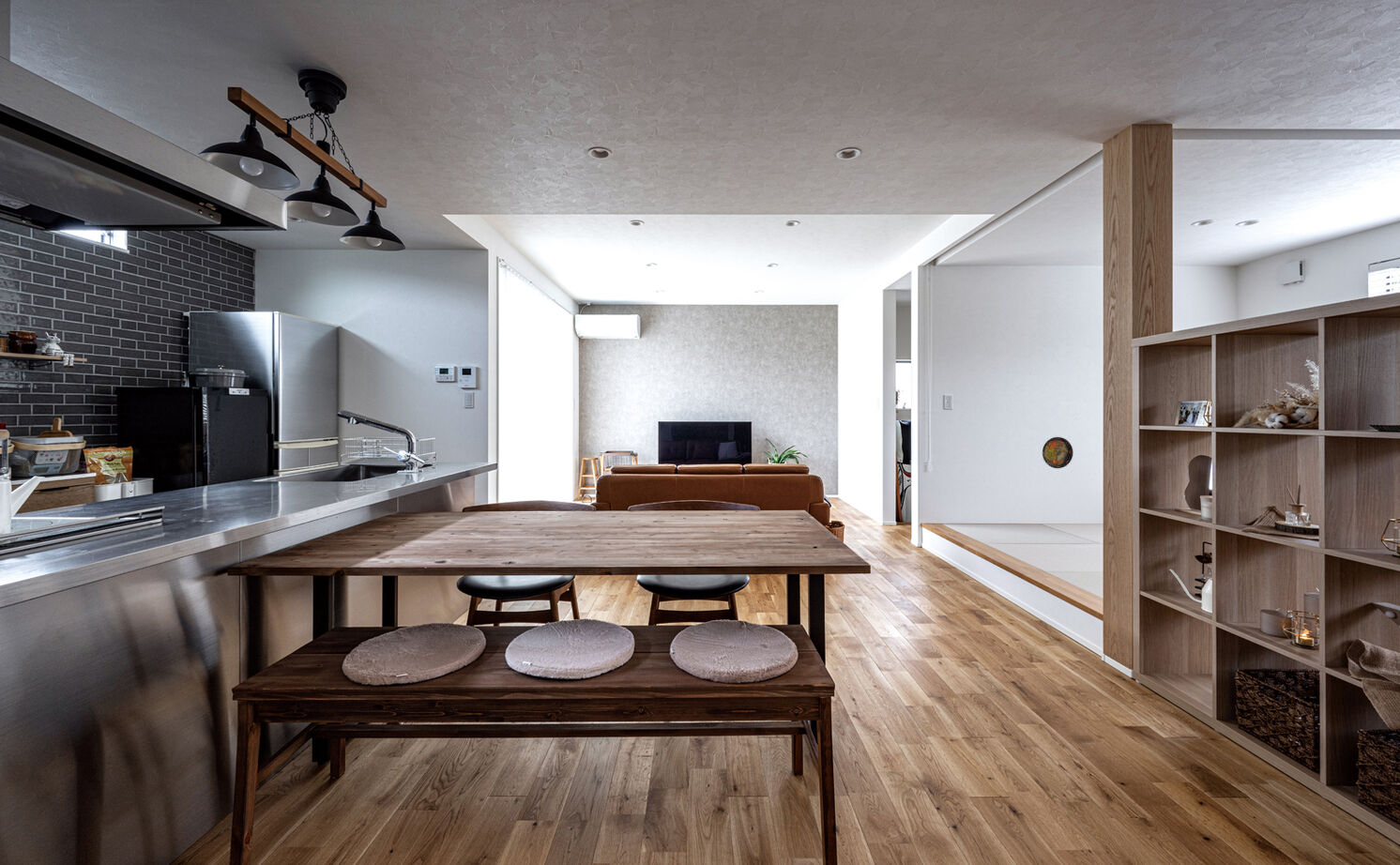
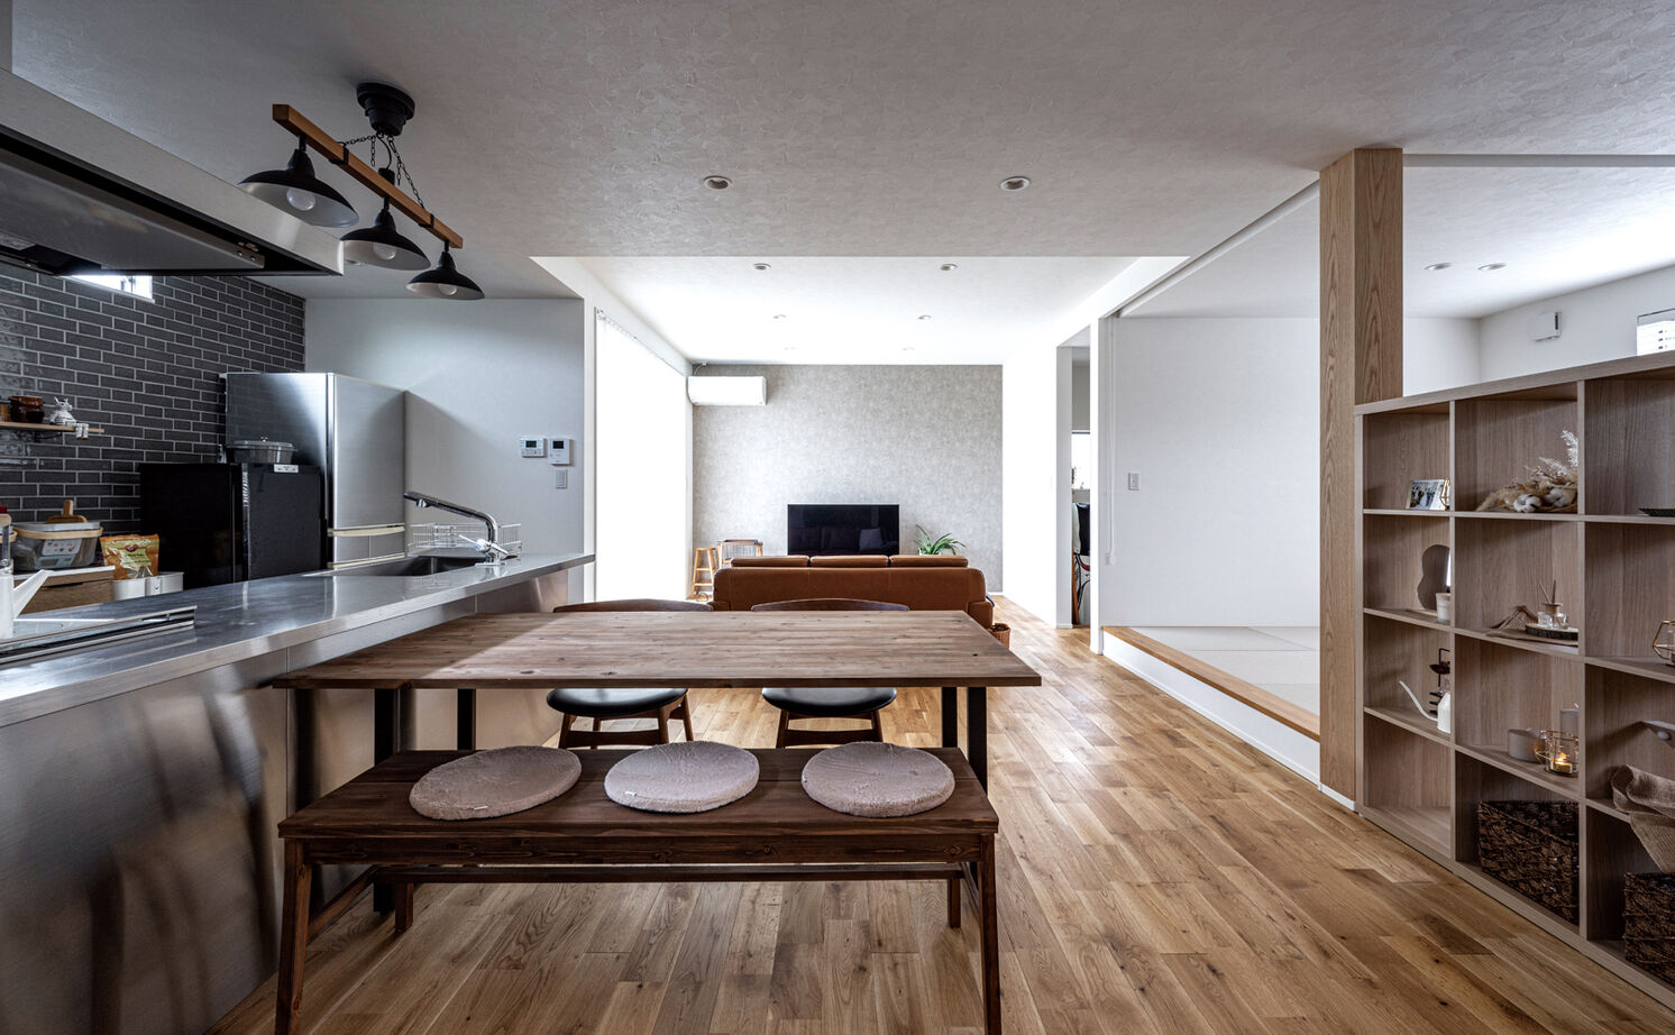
- decorative plate (1057, 452)
